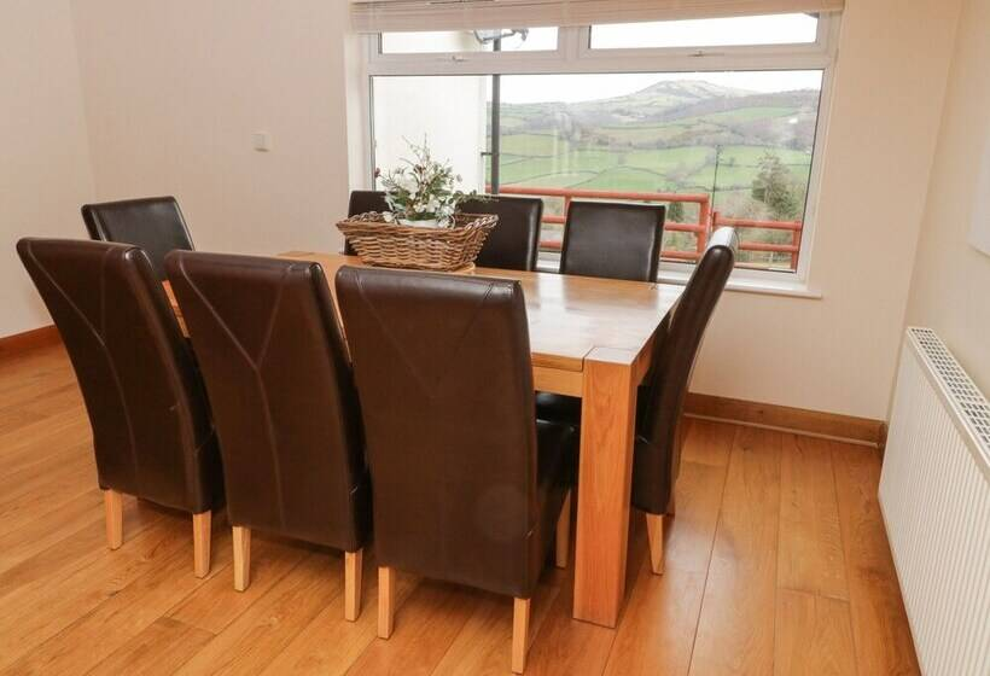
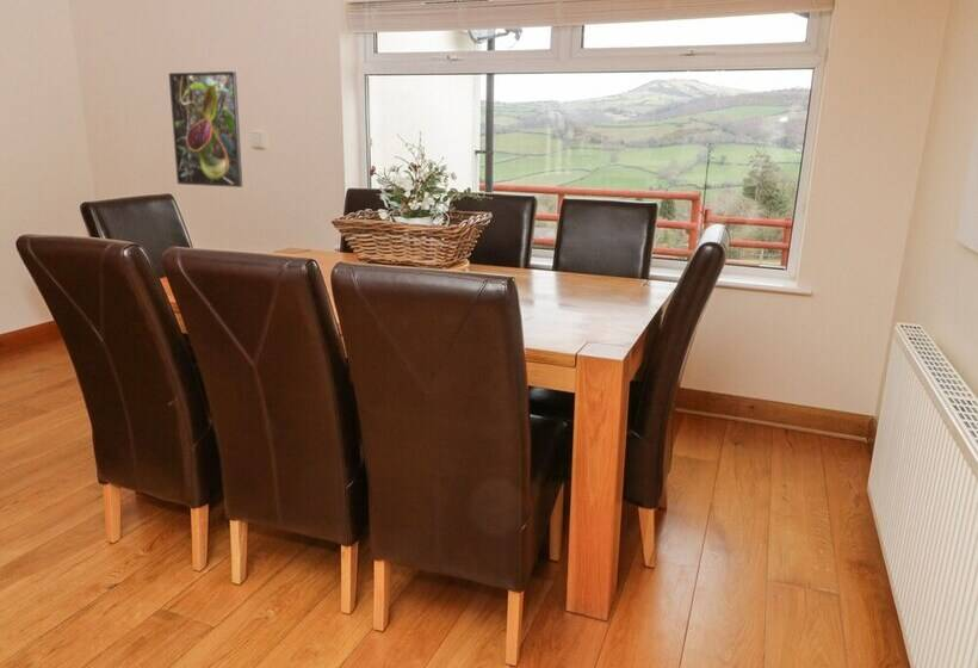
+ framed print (205, 130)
